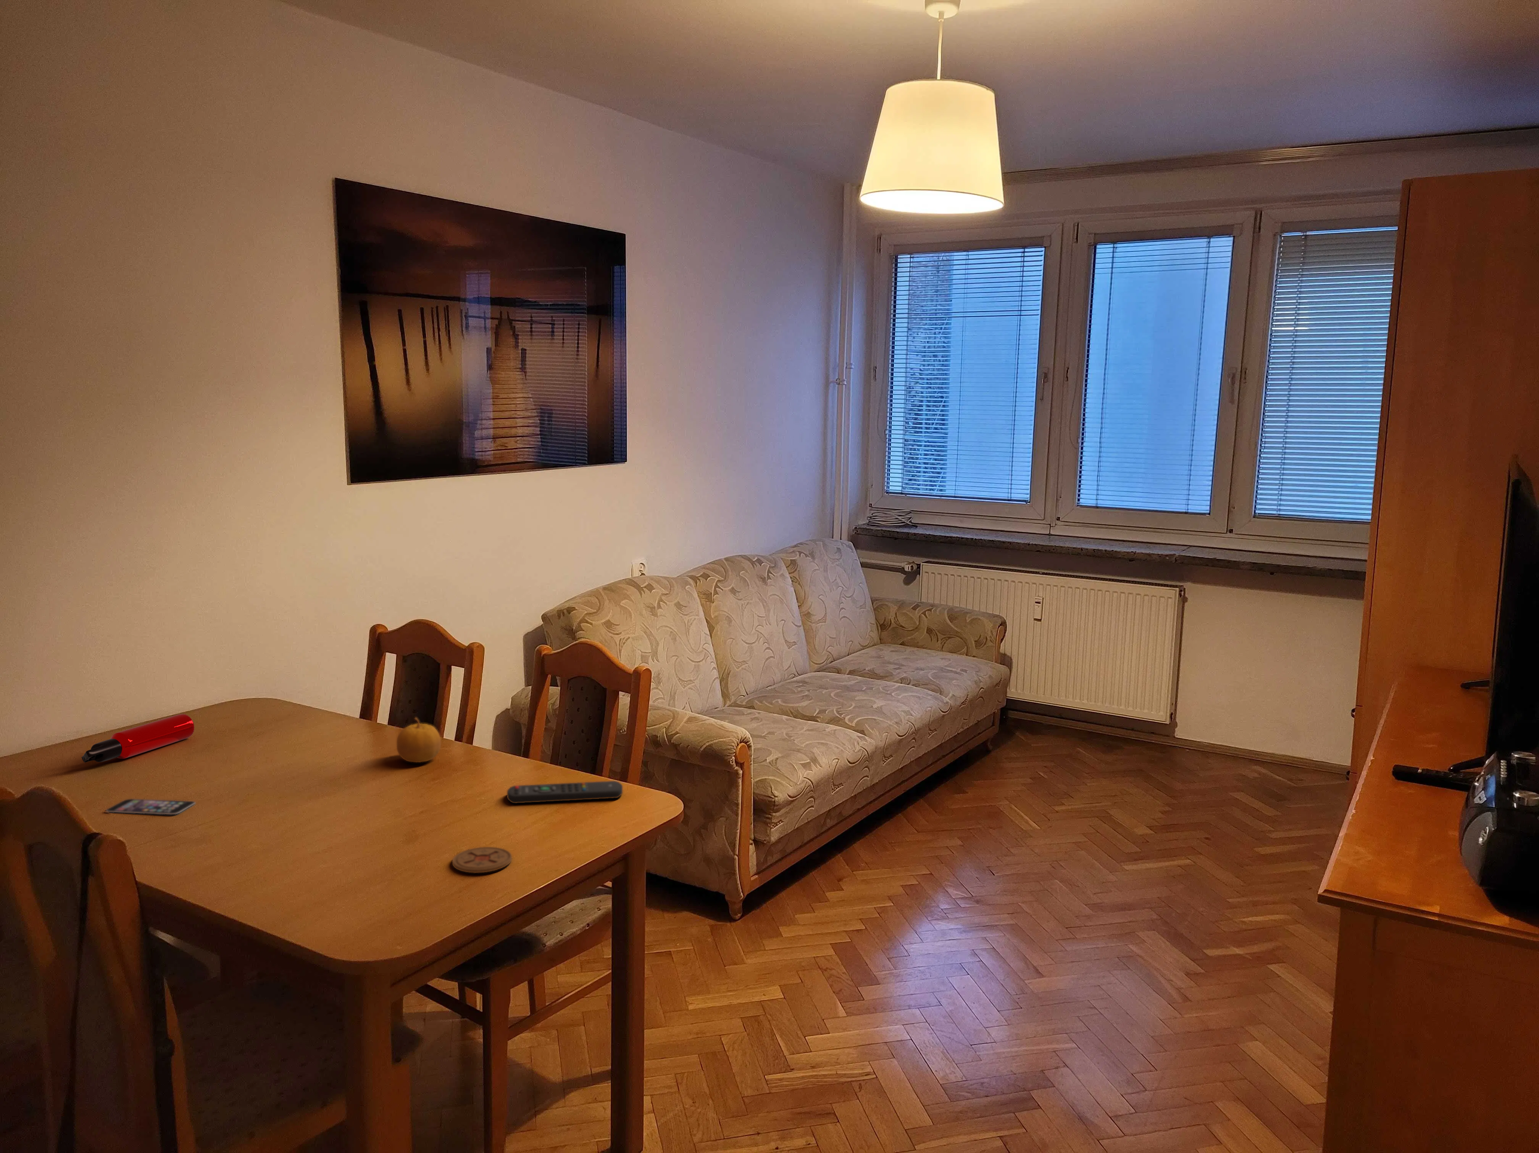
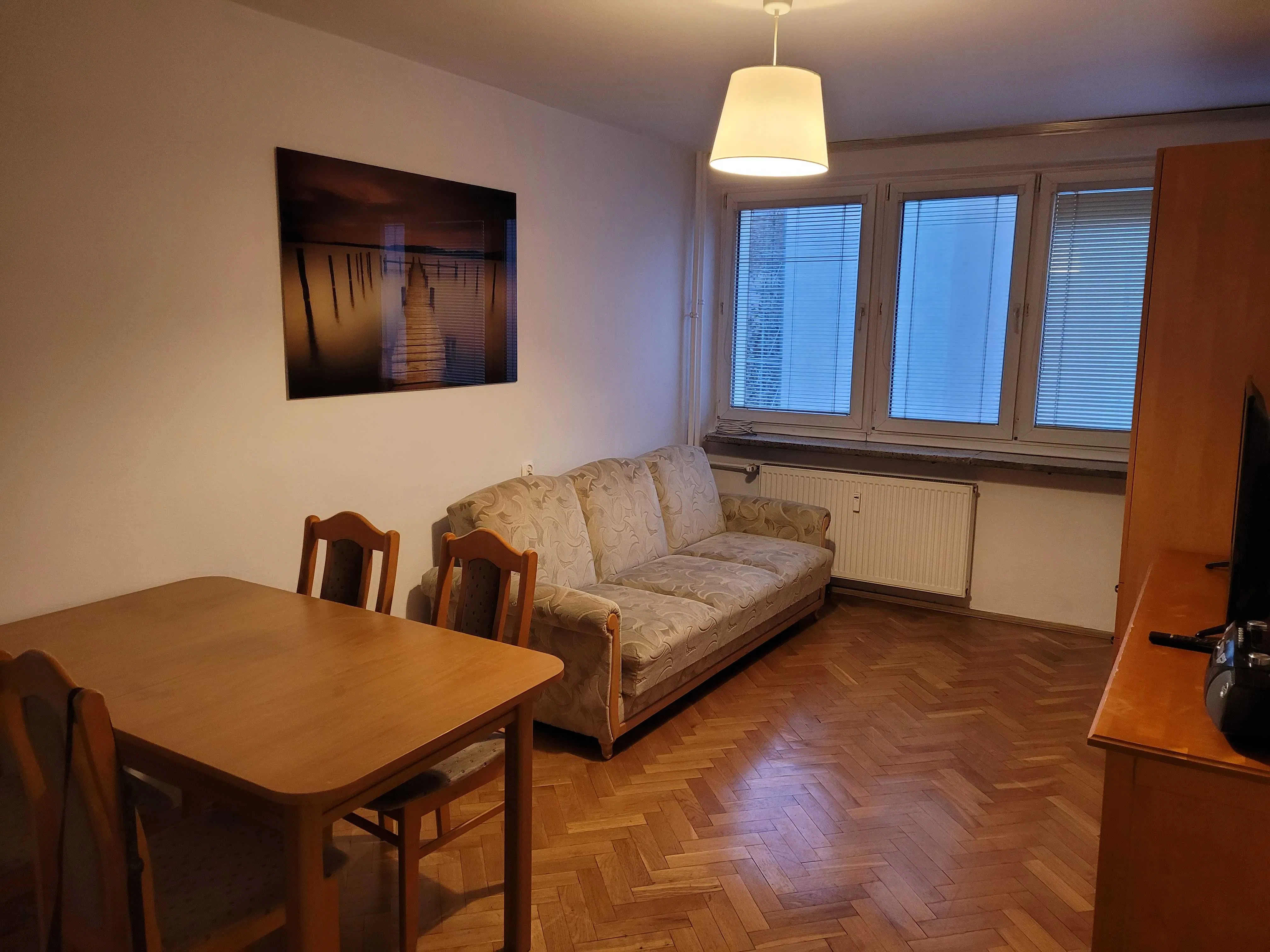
- smartphone (151, 807)
- fruit (418, 739)
- remote control (565, 791)
- water bottle (137, 740)
- coaster (482, 860)
